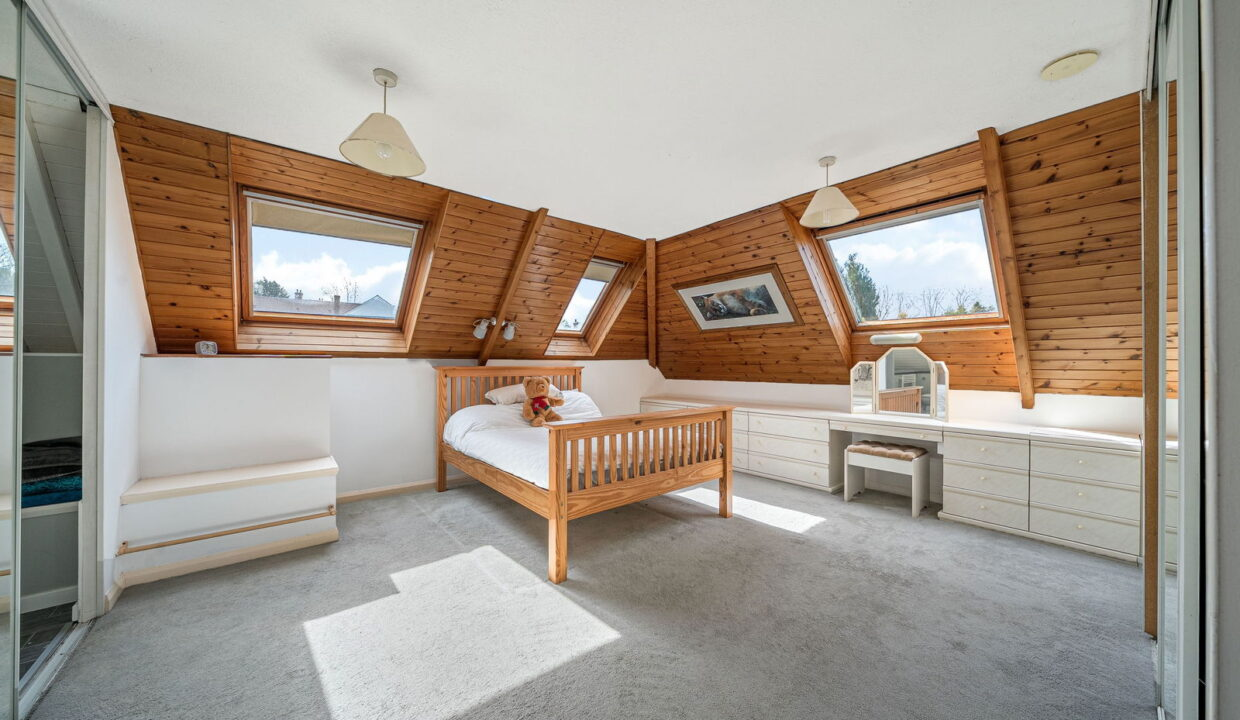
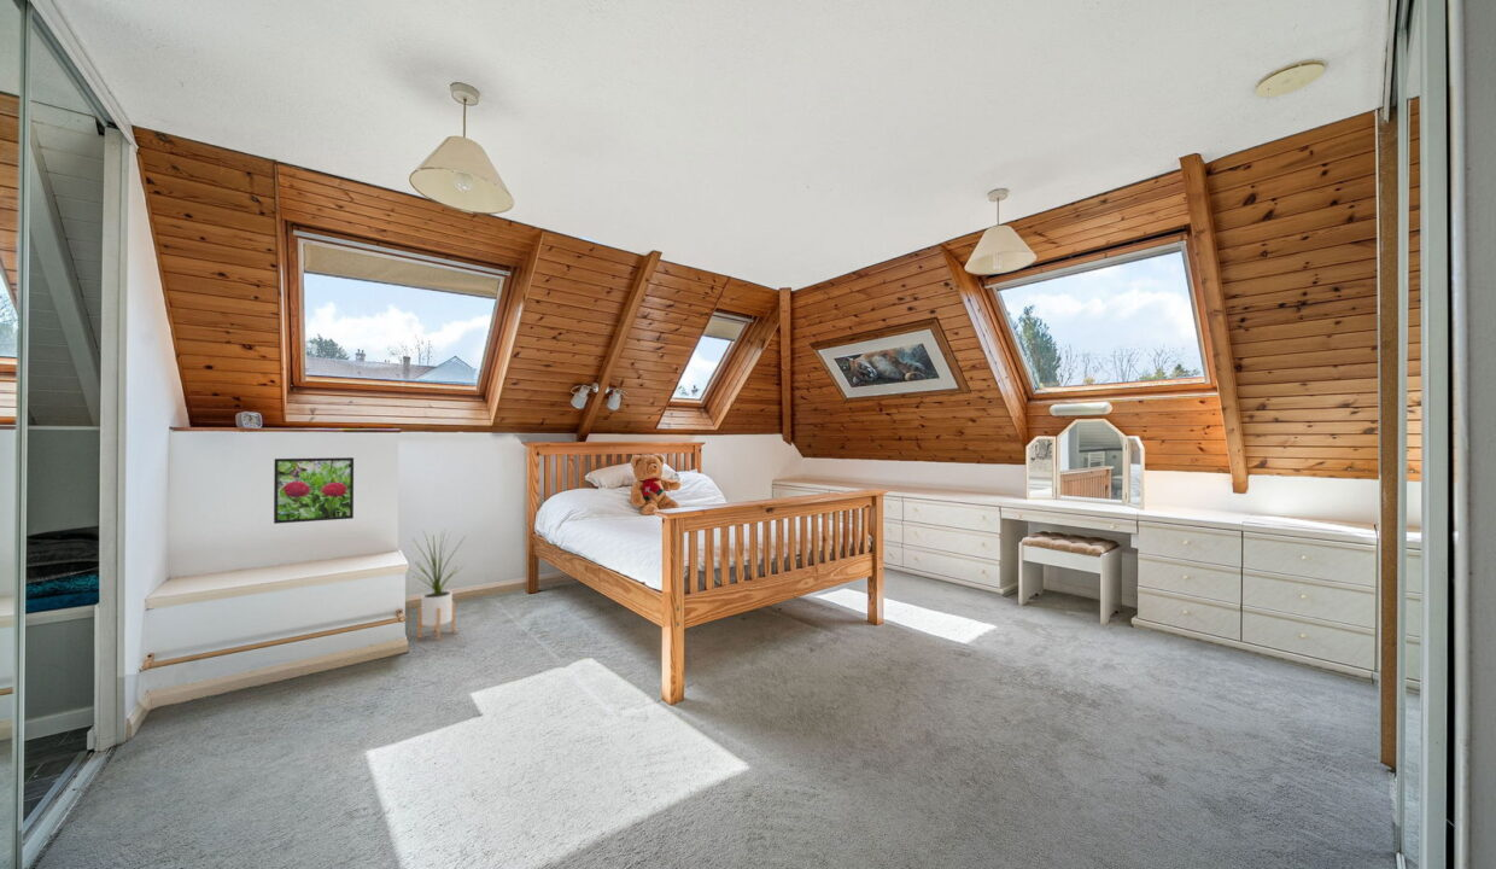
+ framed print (315, 489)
+ house plant (438, 581)
